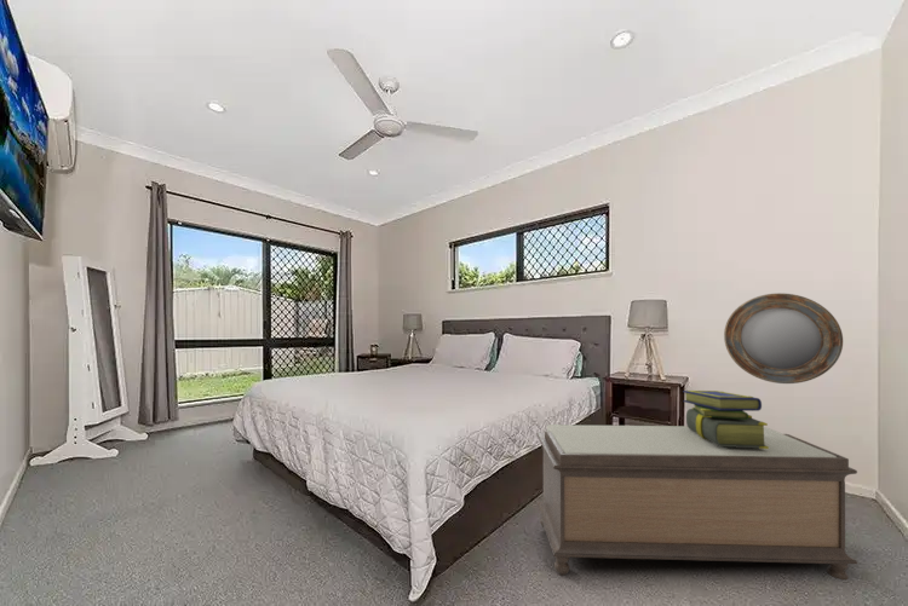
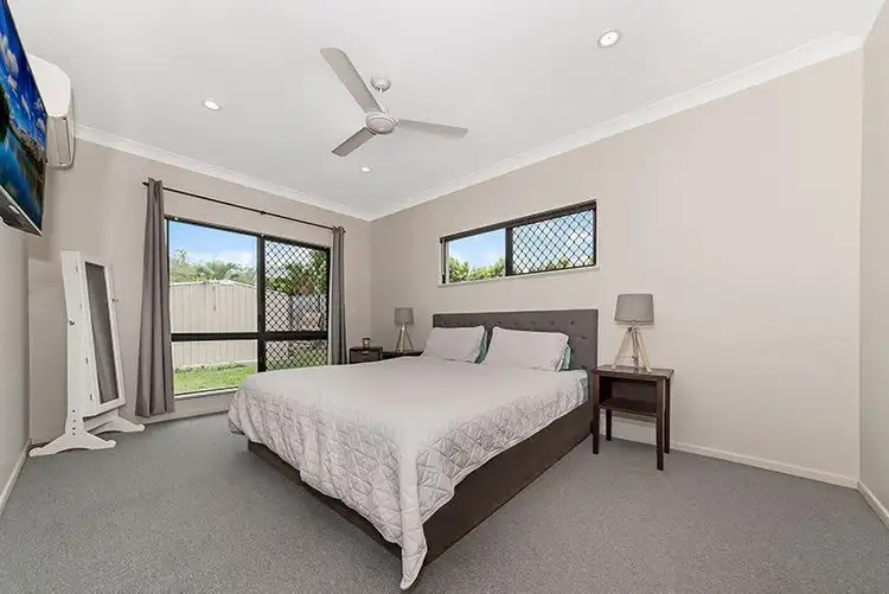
- stack of books (719, 414)
- bench (676, 494)
- home mirror (778, 337)
